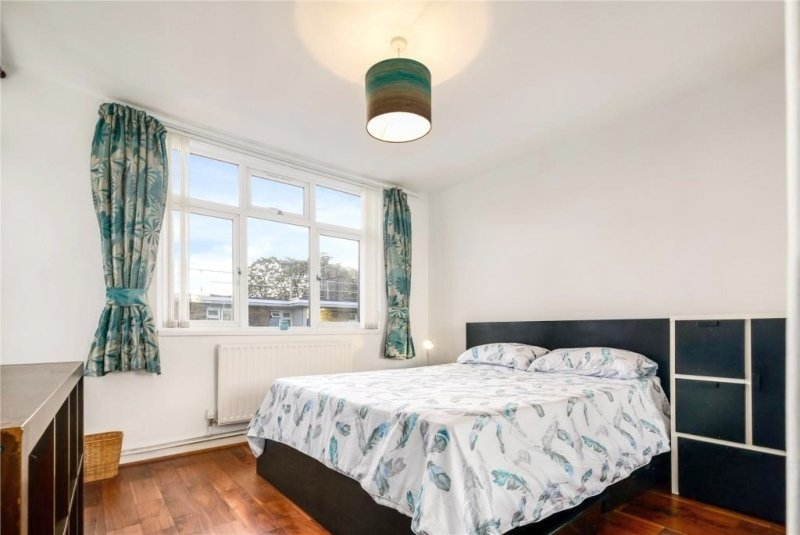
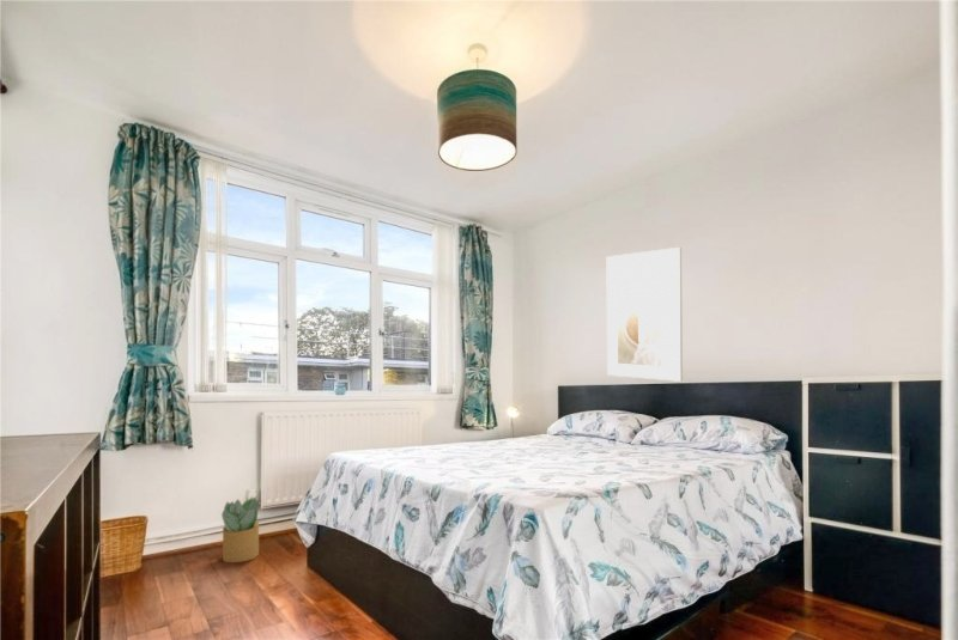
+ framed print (642, 315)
+ potted plant (238, 529)
